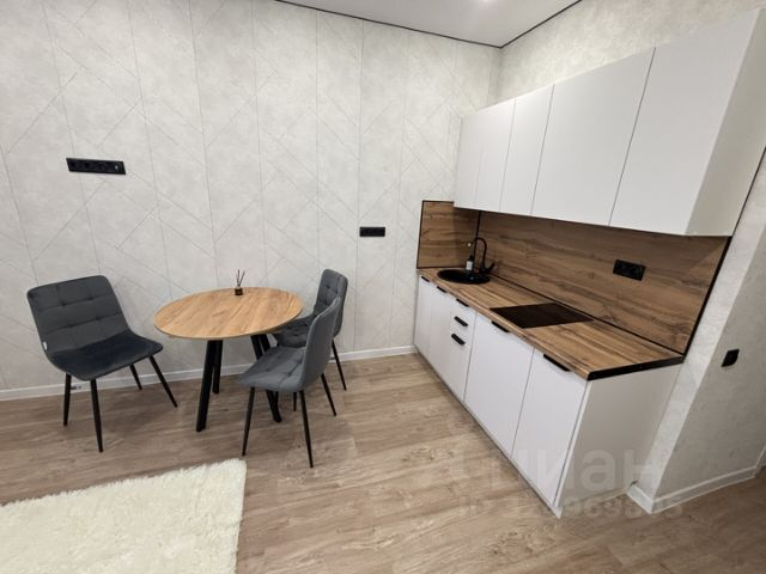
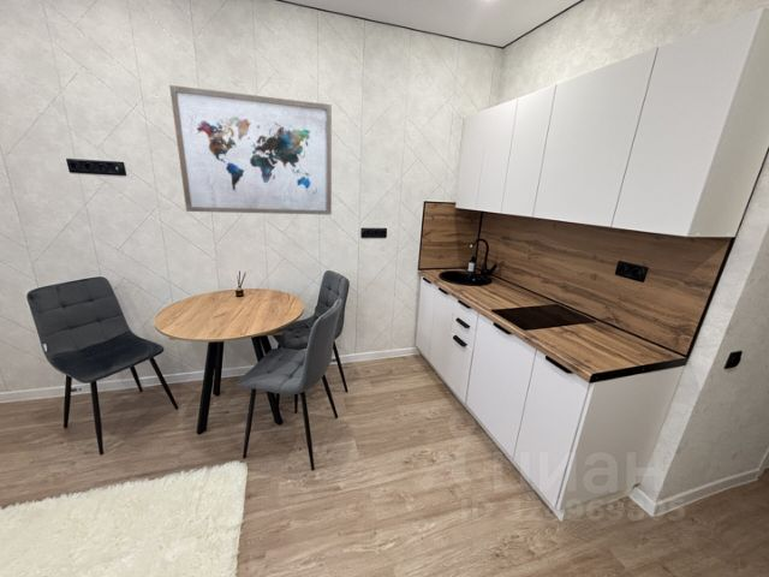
+ wall art (260, 157)
